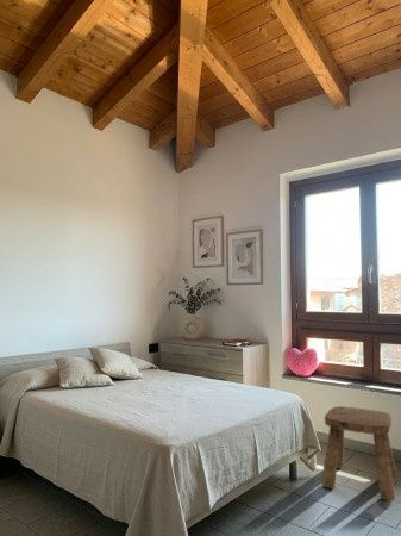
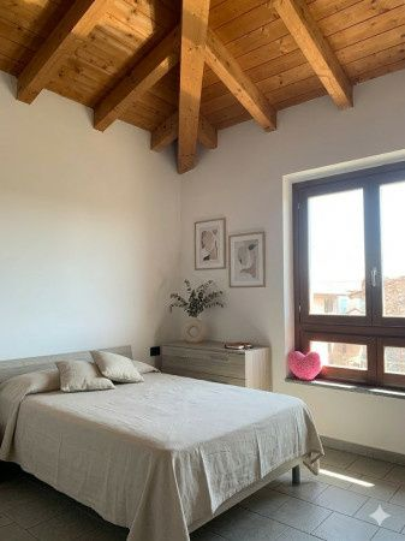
- stool (343, 448)
